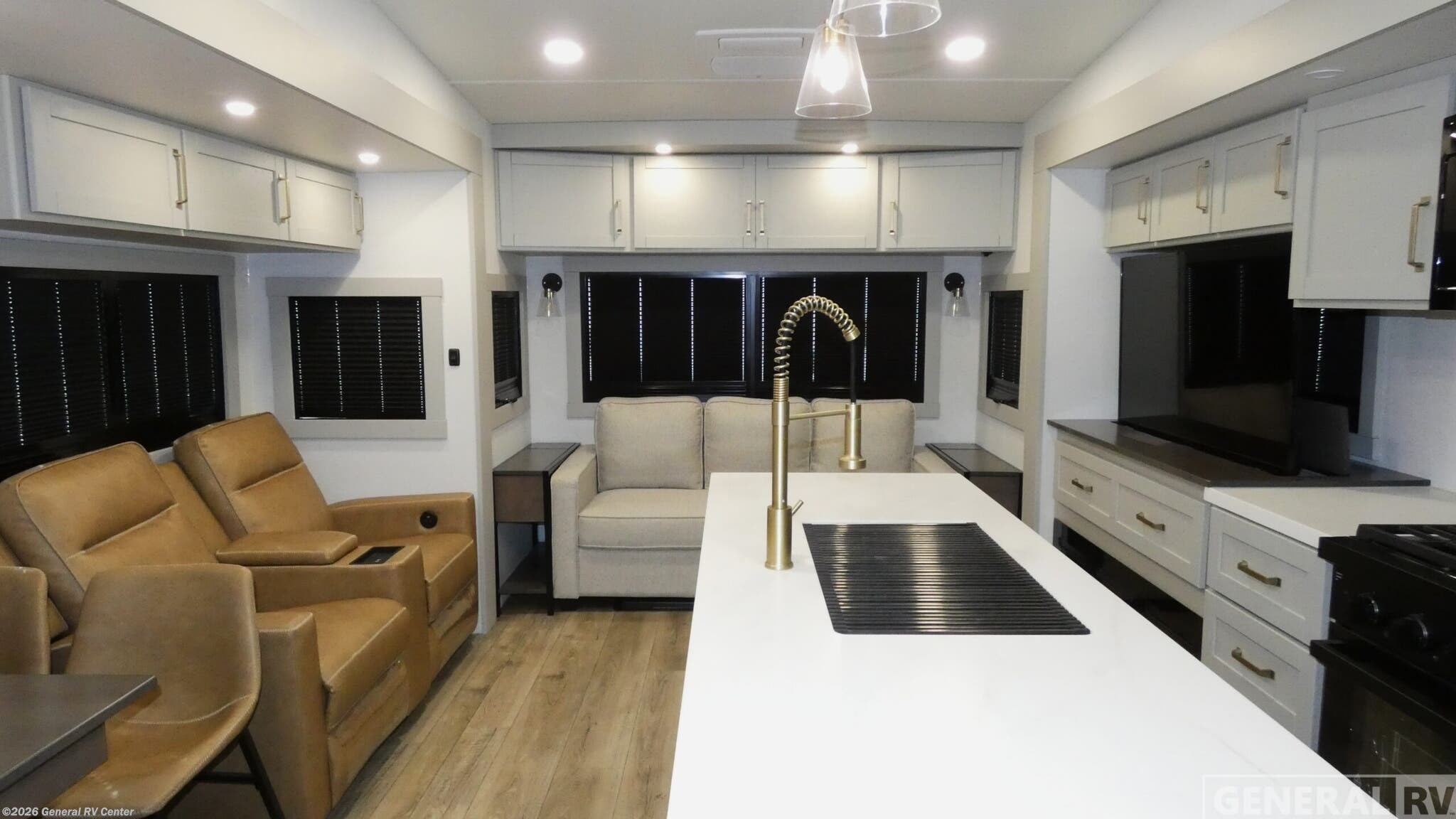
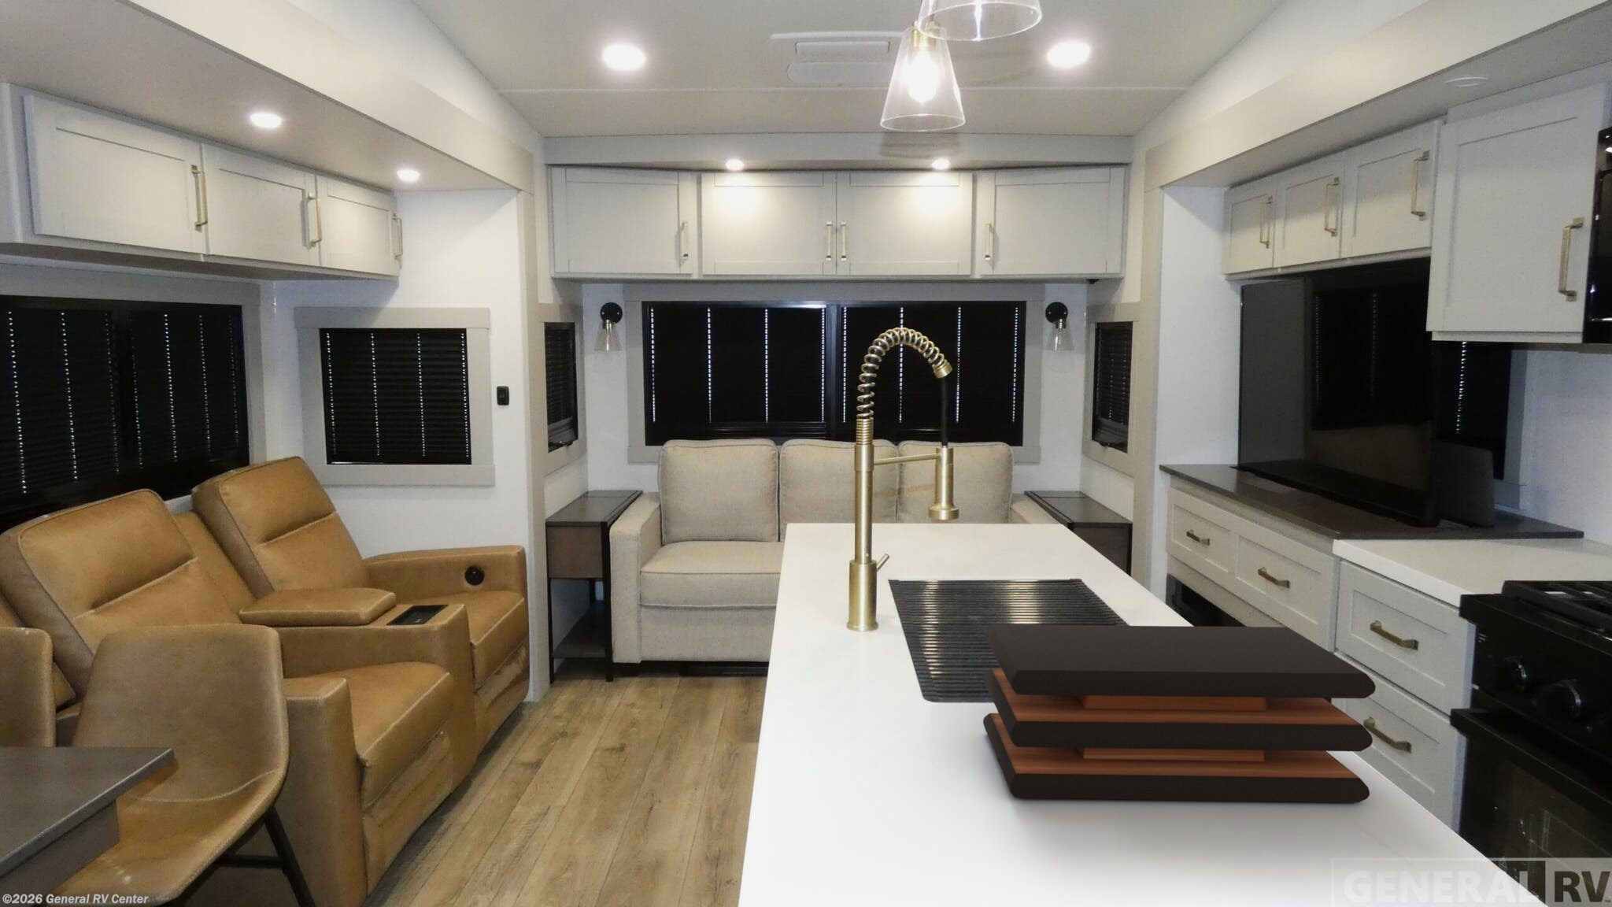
+ cutting board (1160, 707)
